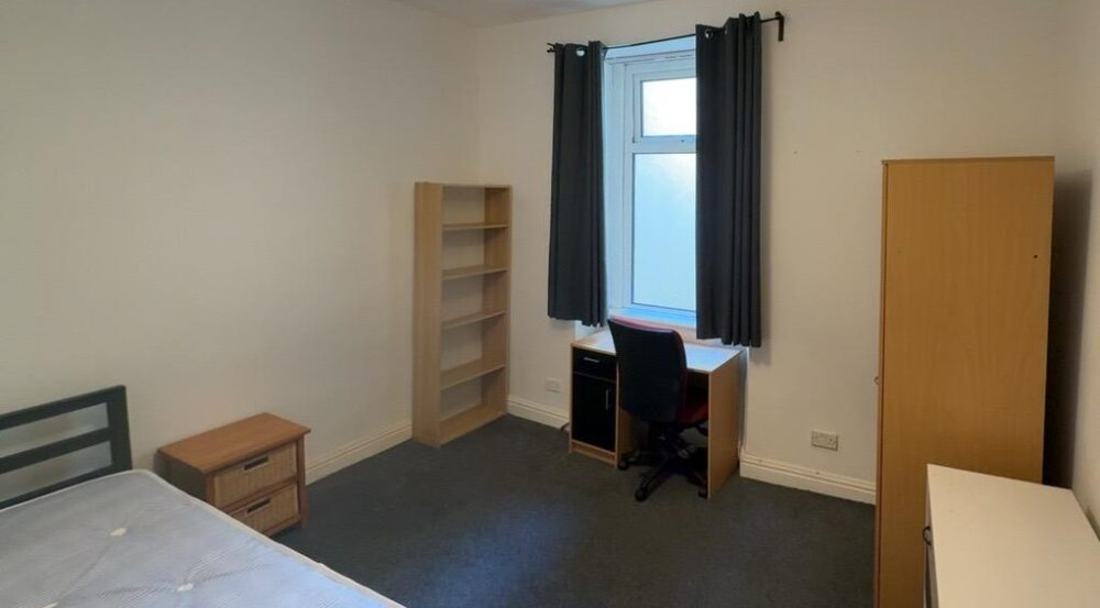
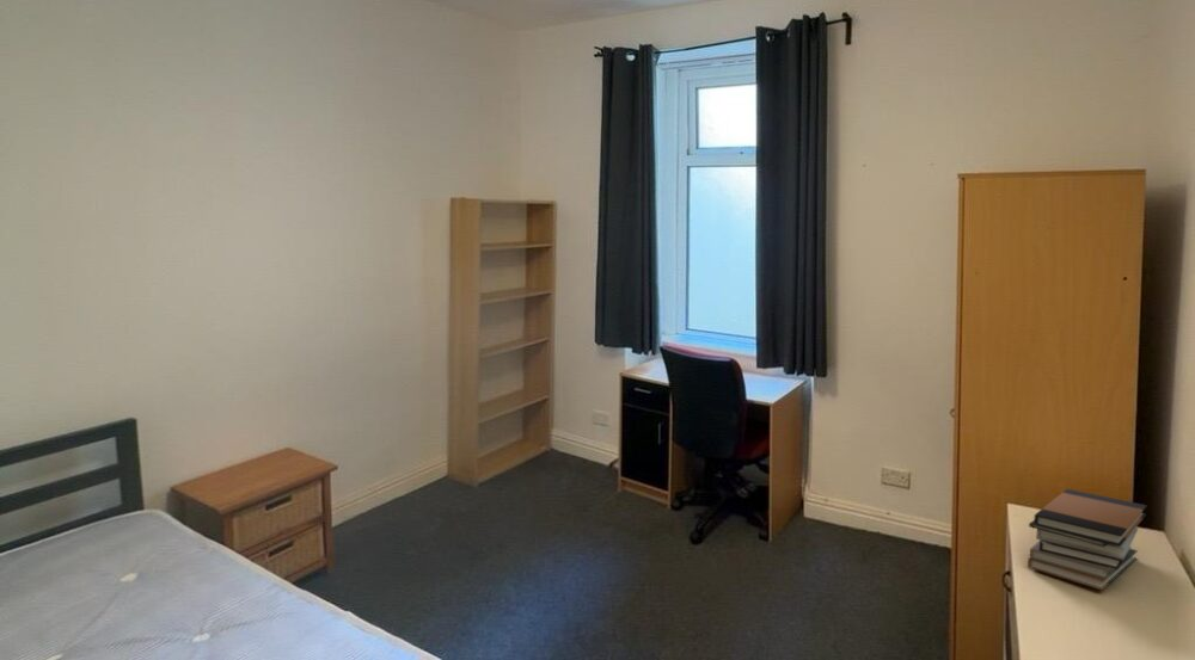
+ book stack (1087, 536)
